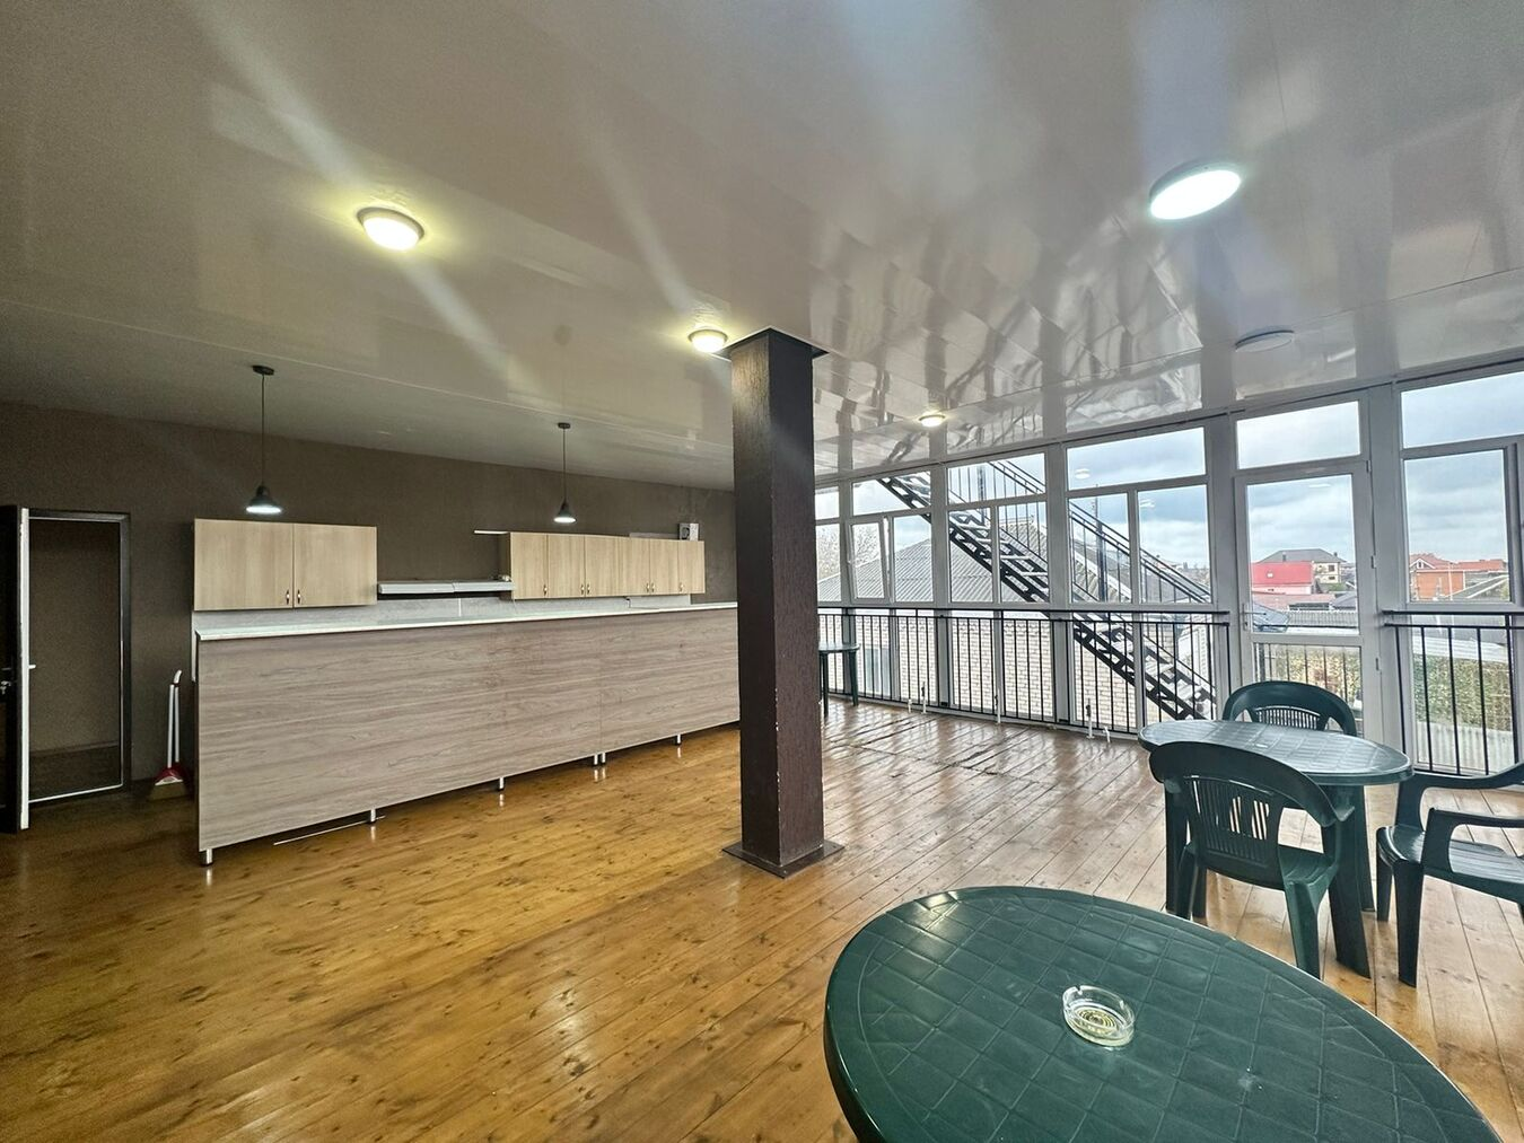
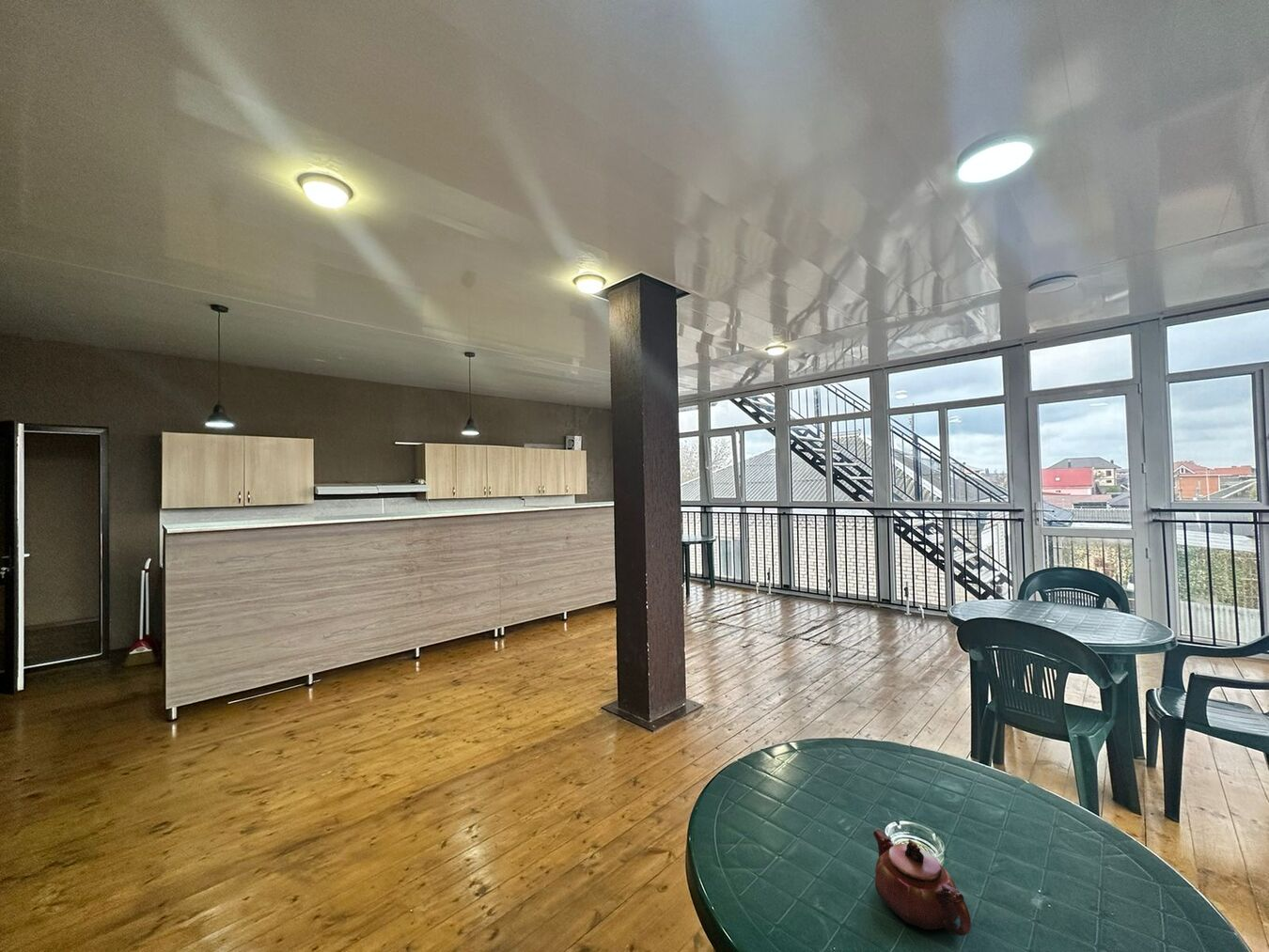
+ teapot (916, 876)
